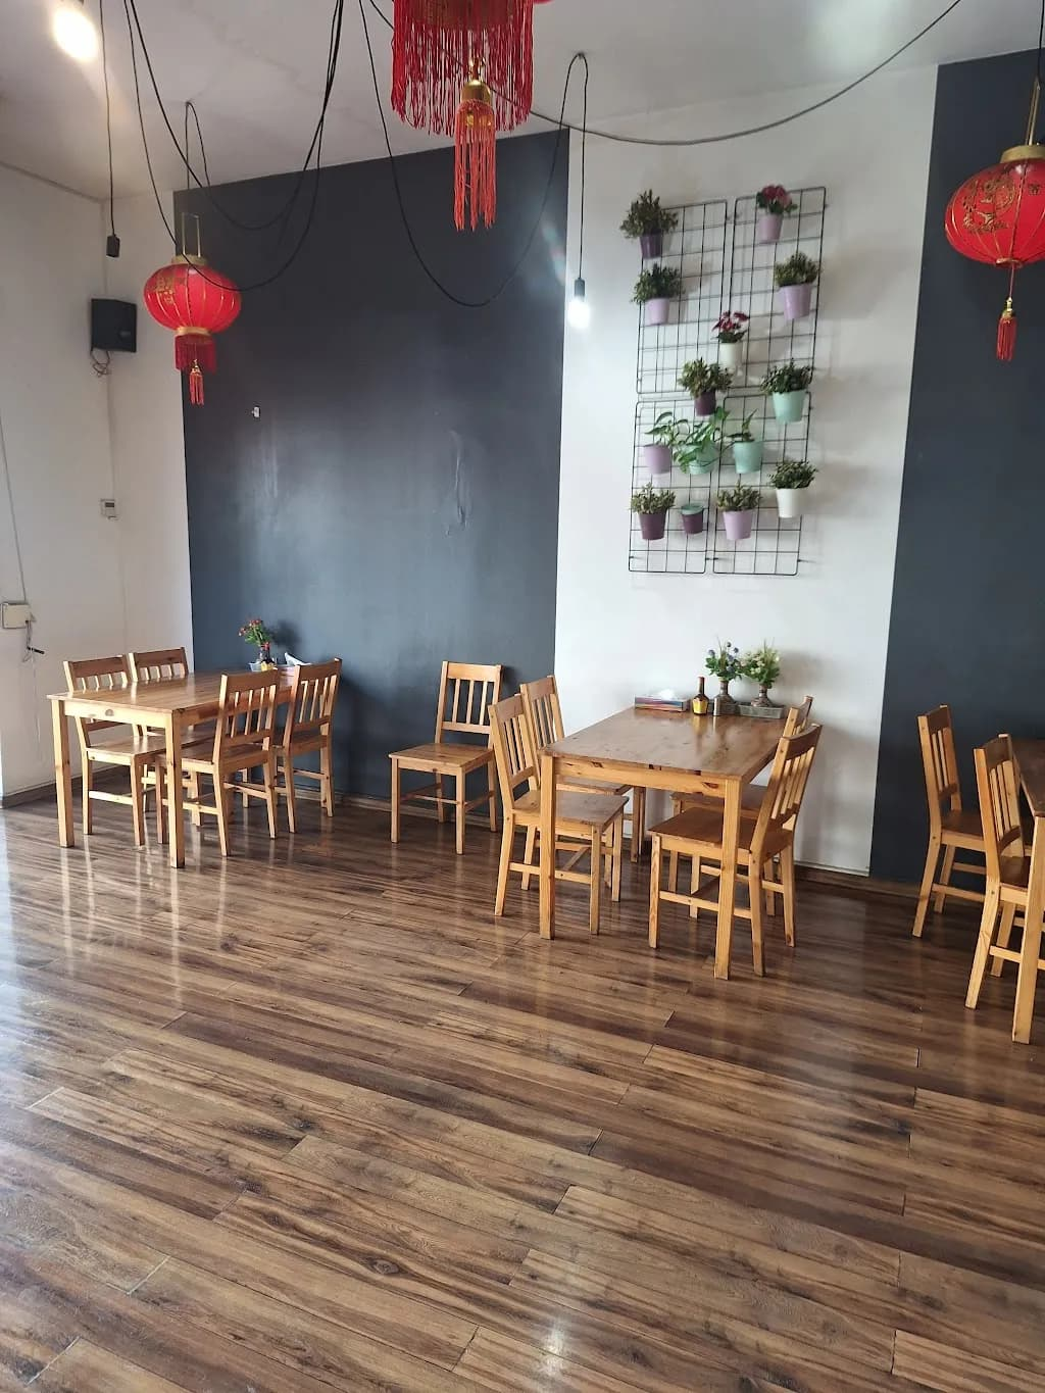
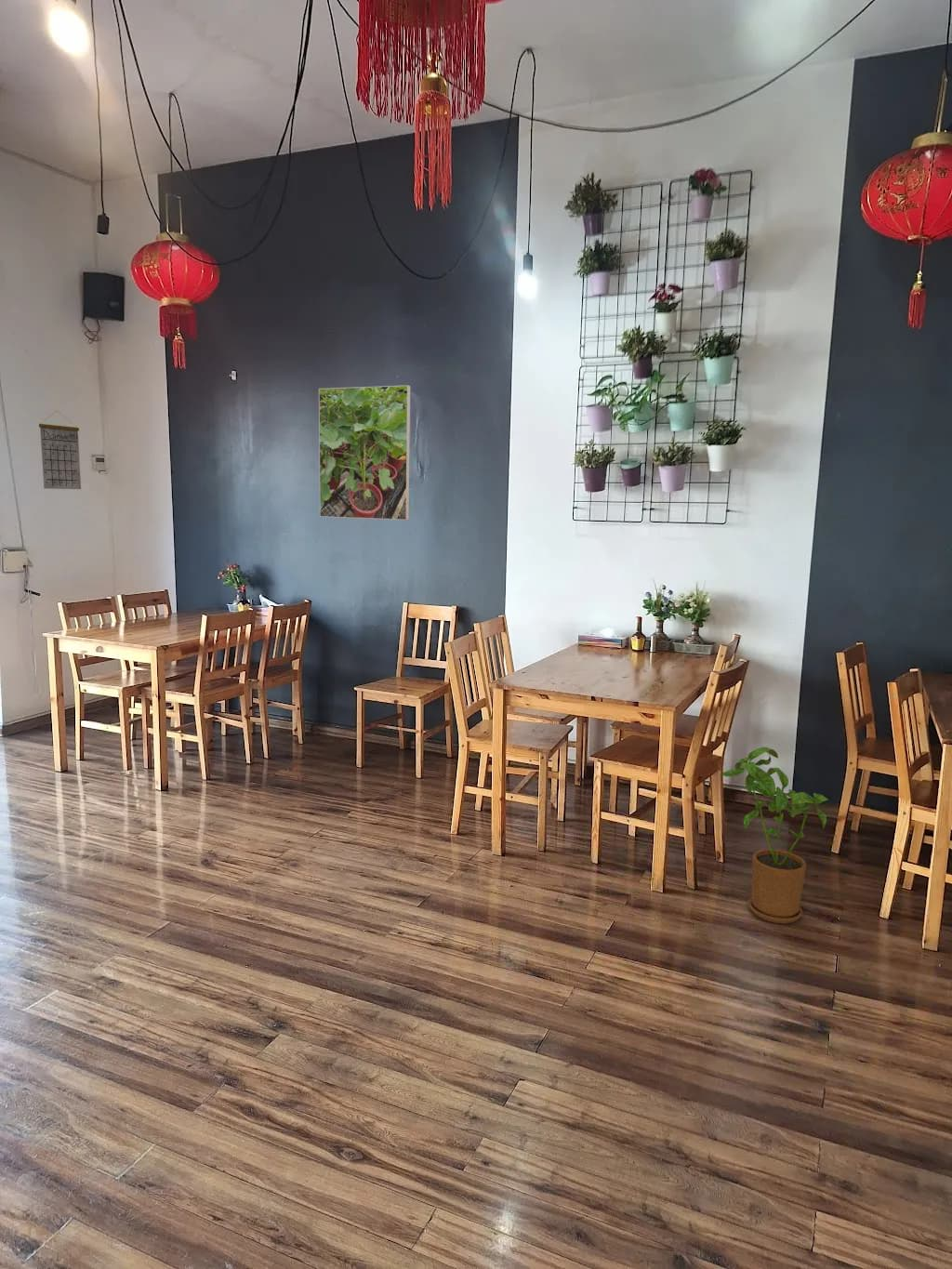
+ house plant (778, 831)
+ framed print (363, 454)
+ calendar (60, 450)
